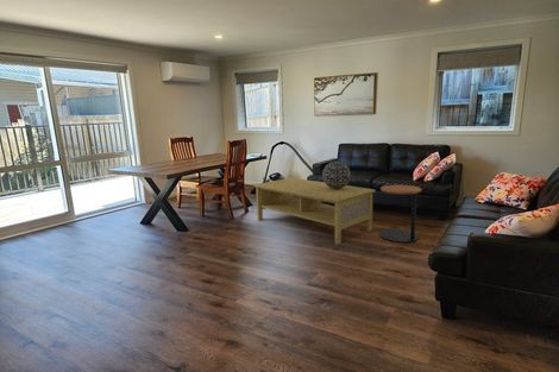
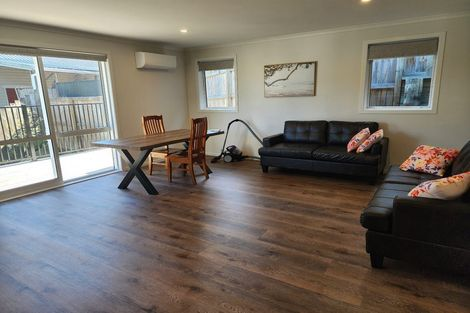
- coffee table (310, 206)
- side table (412, 212)
- decorative sphere (335, 175)
